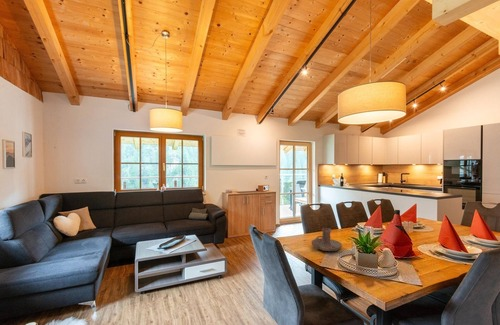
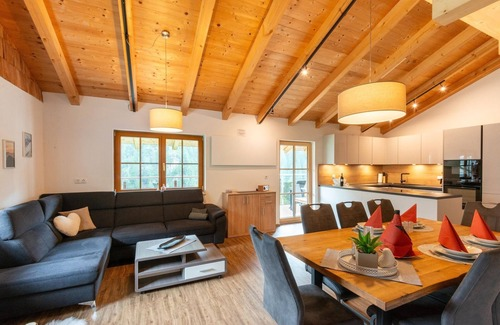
- candle holder (324, 239)
